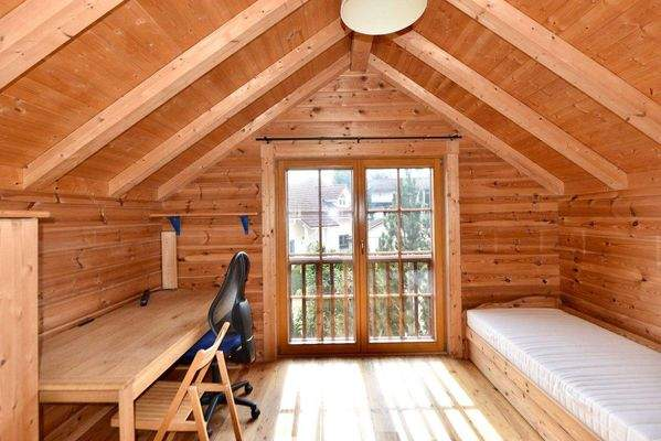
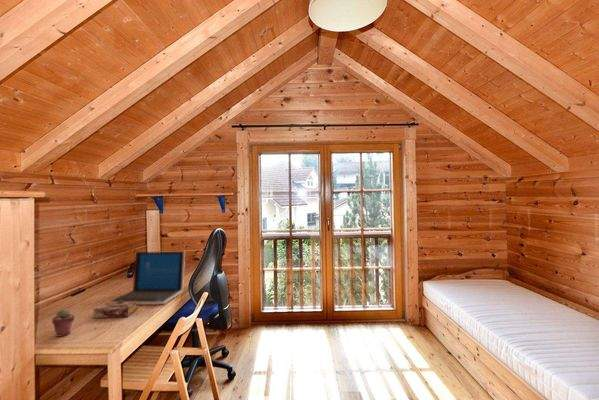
+ potted succulent (63, 321)
+ book (116, 309)
+ laptop (149, 275)
